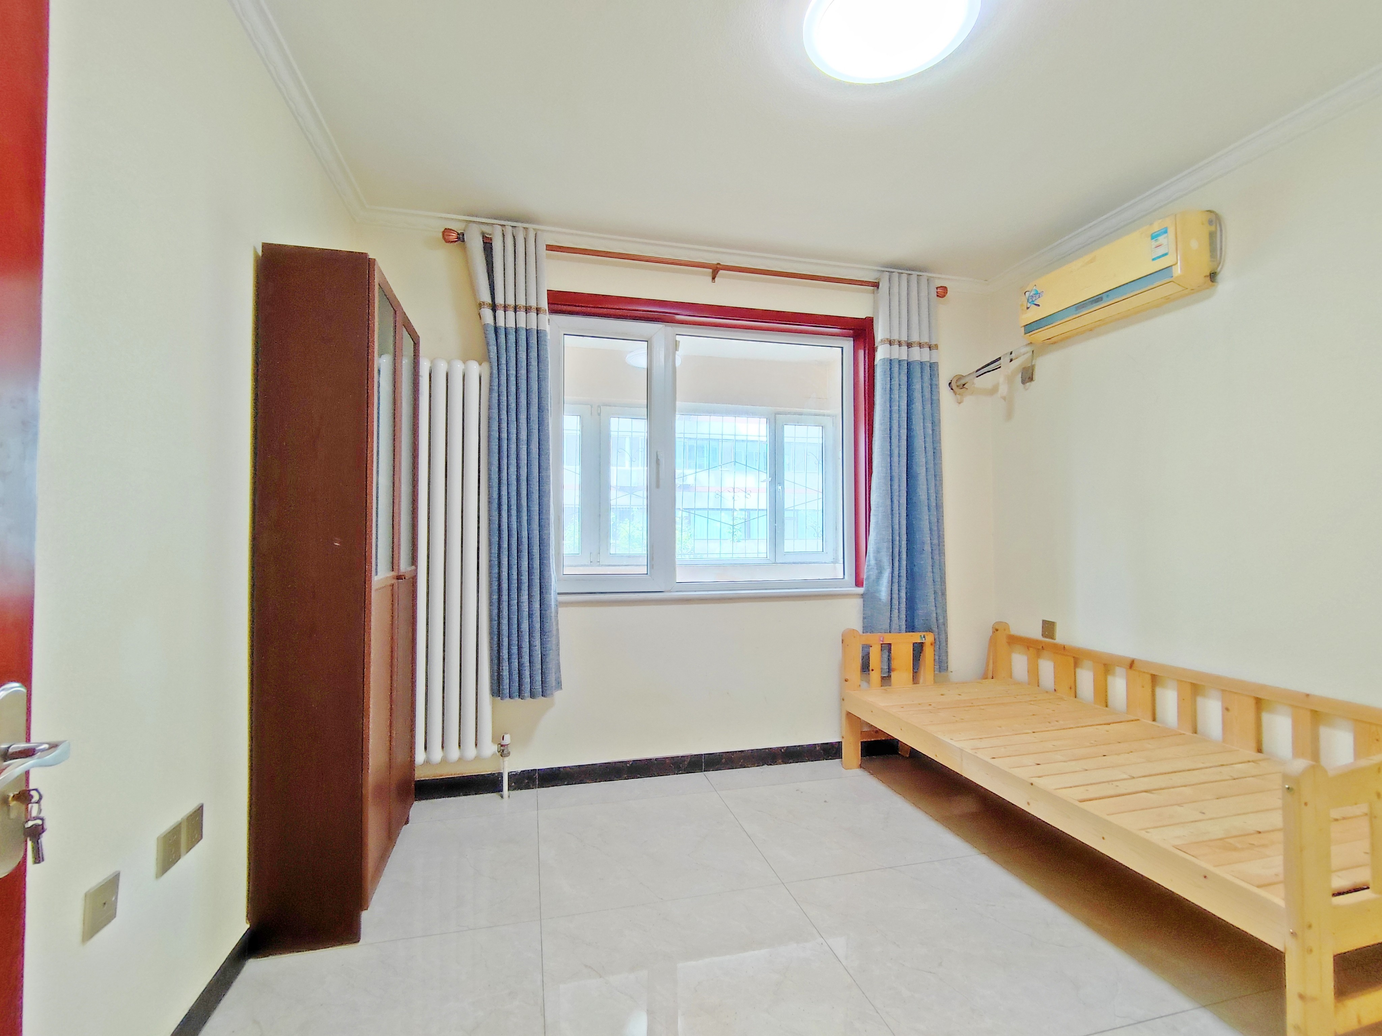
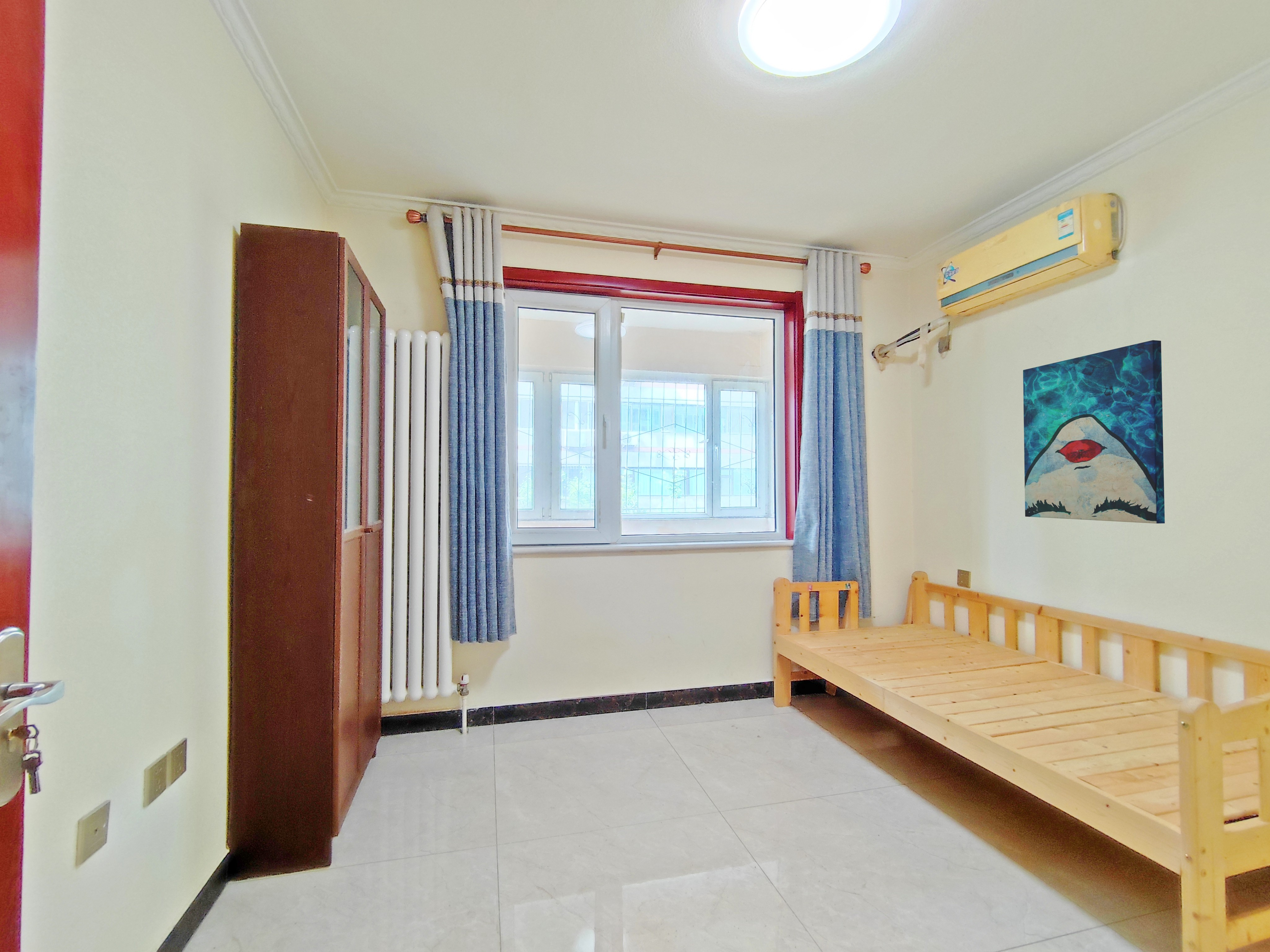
+ wall art (1086, 438)
